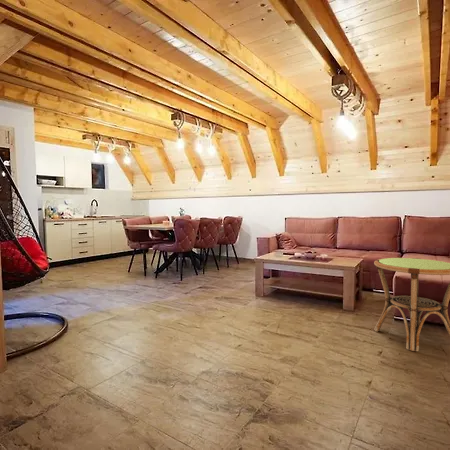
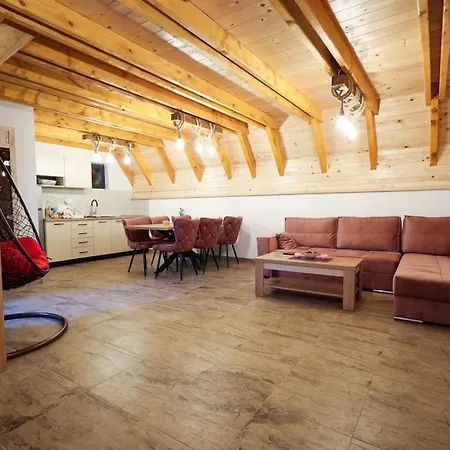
- side table (414, 300)
